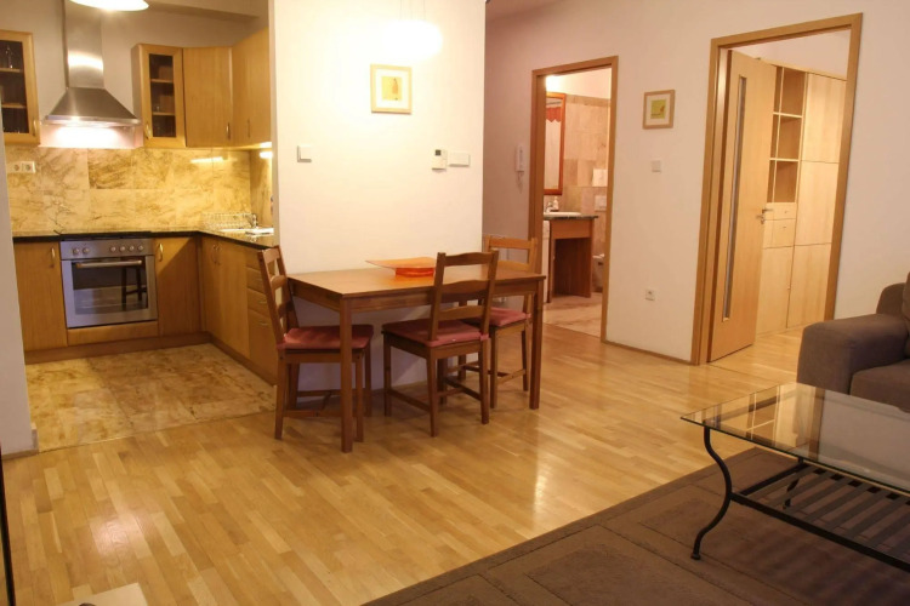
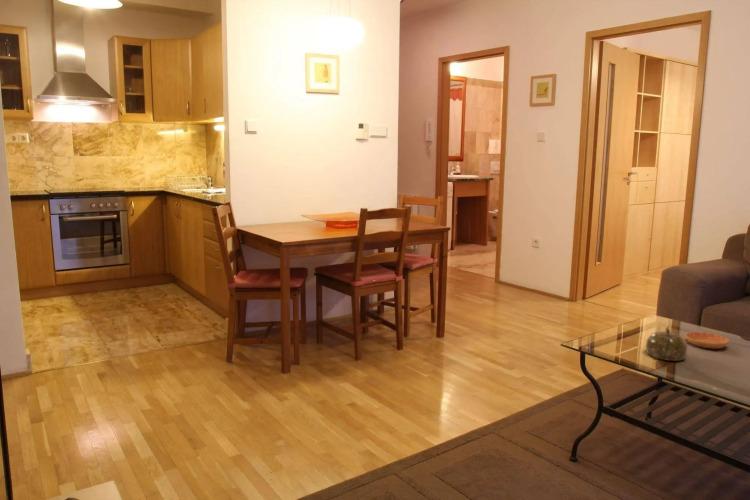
+ teapot (666, 343)
+ saucer (706, 340)
